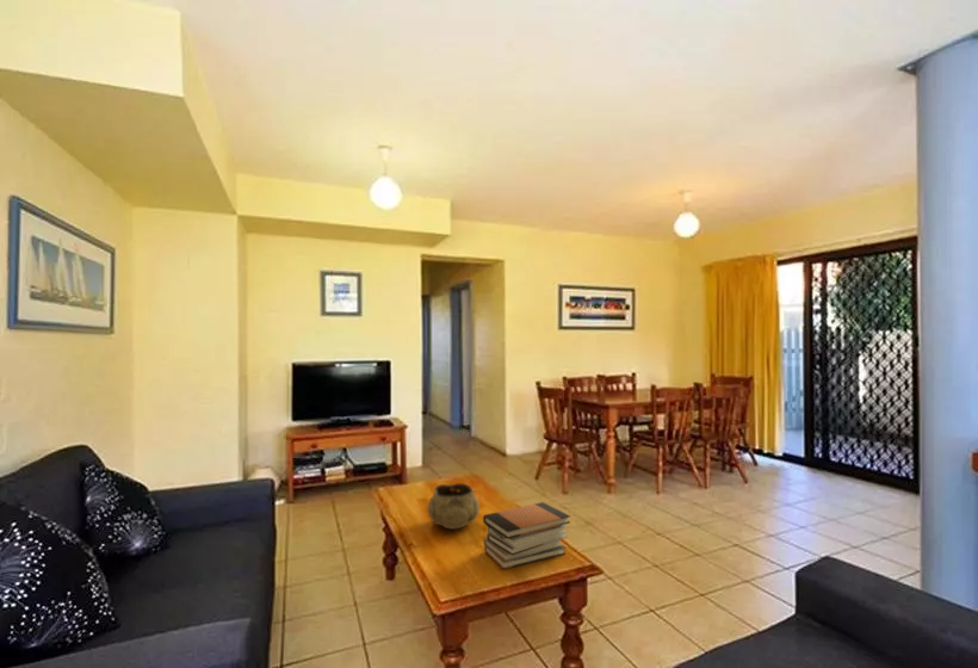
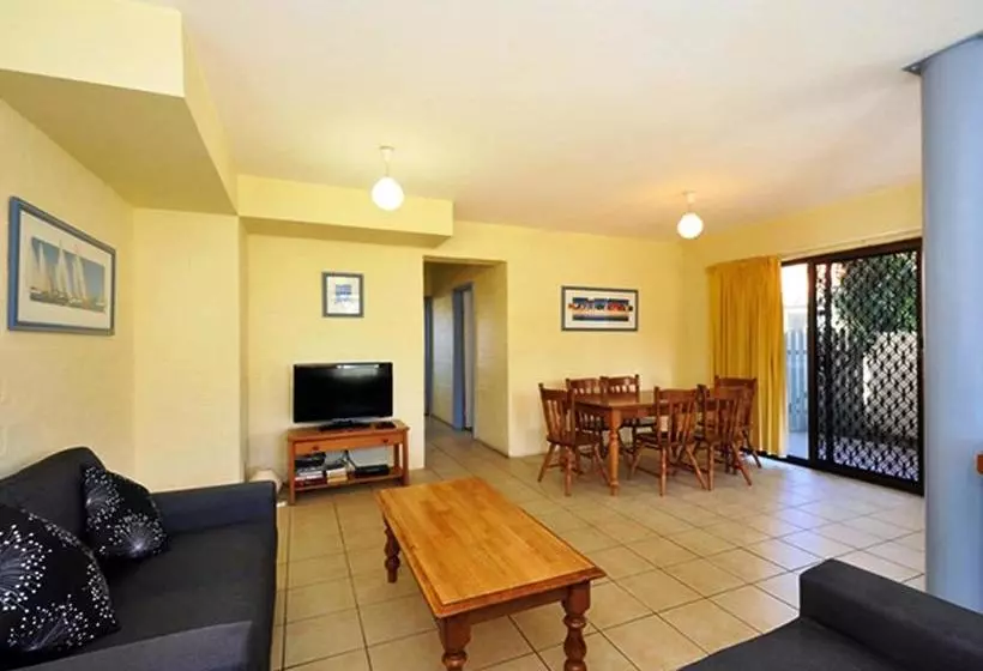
- decorative bowl (453, 507)
- book stack (526, 533)
